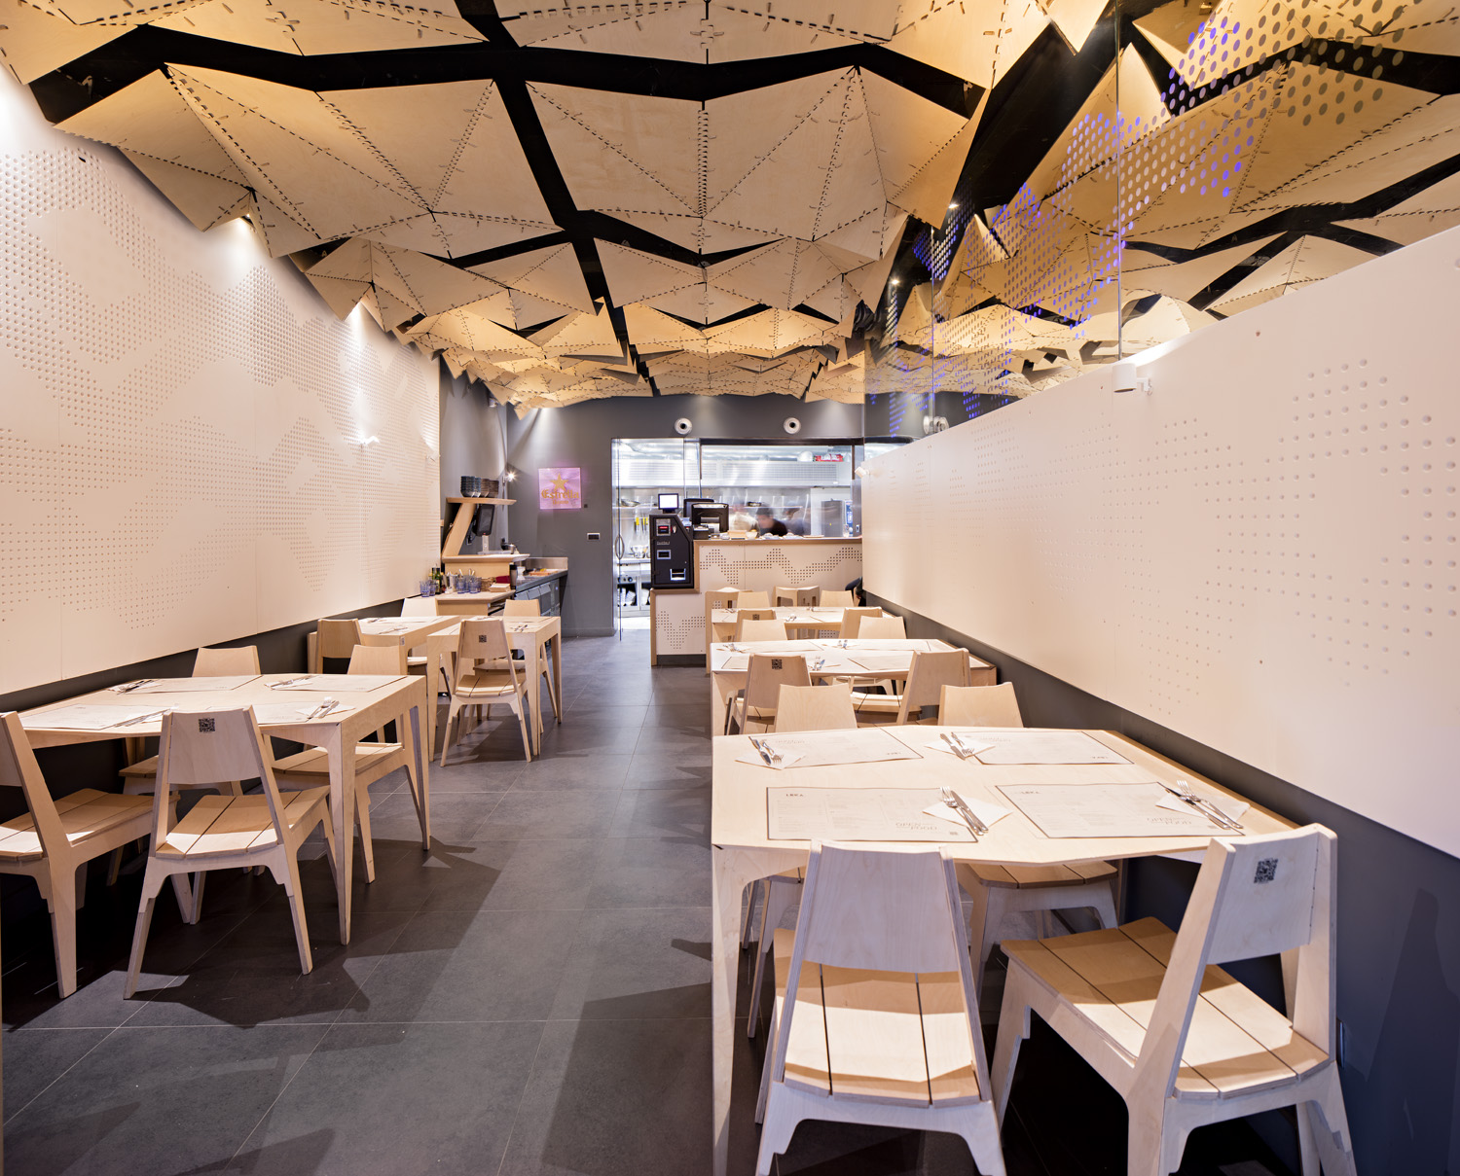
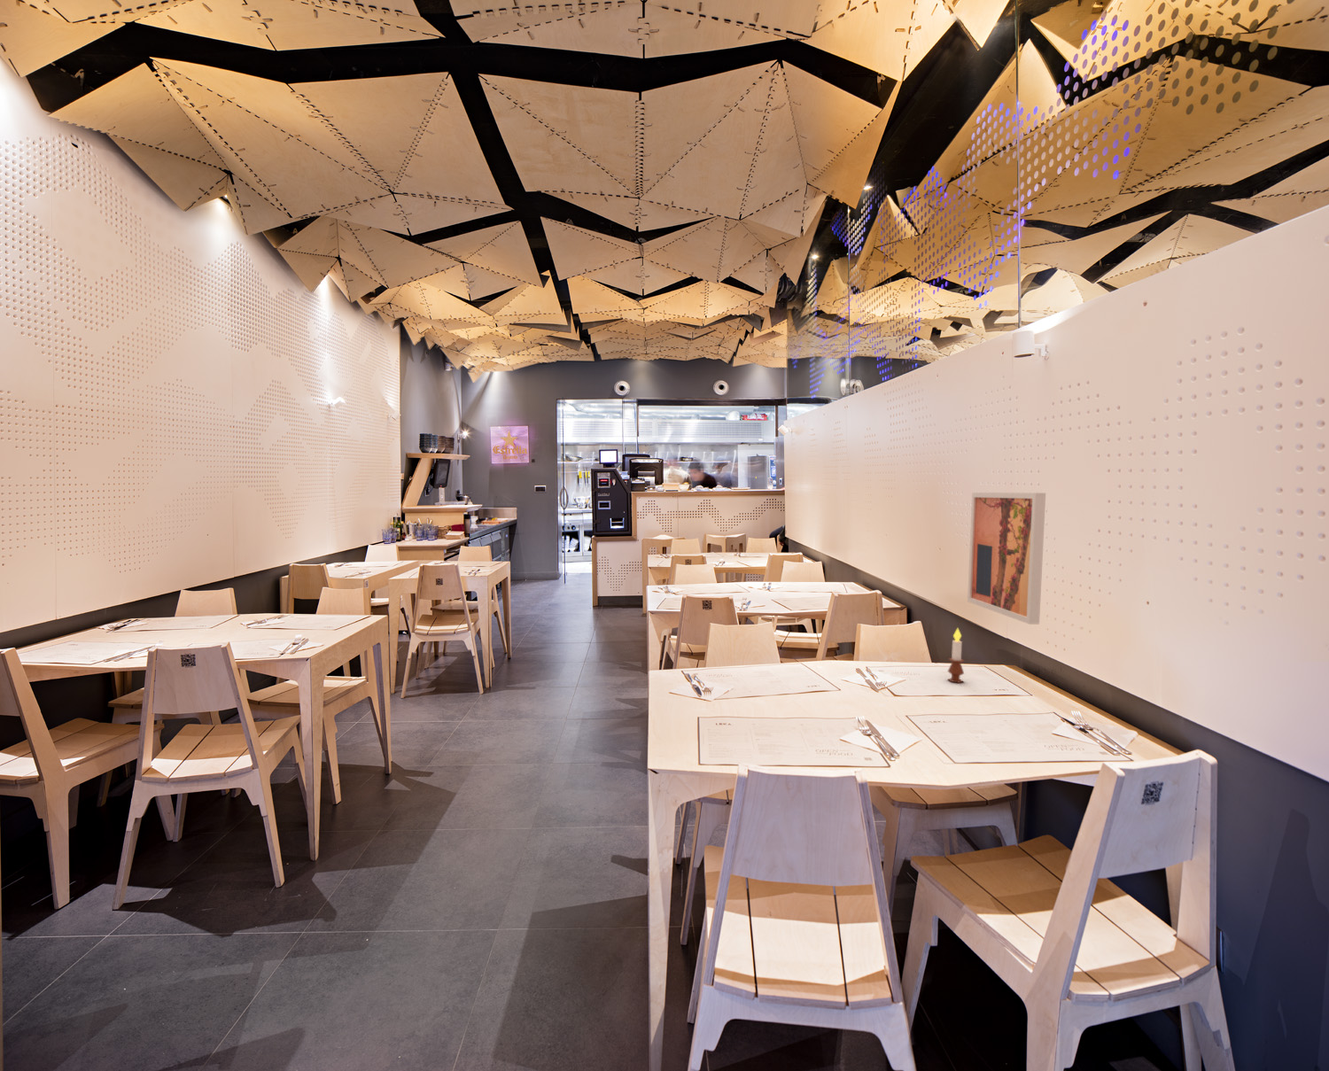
+ wall art (1002, 552)
+ candle (956, 654)
